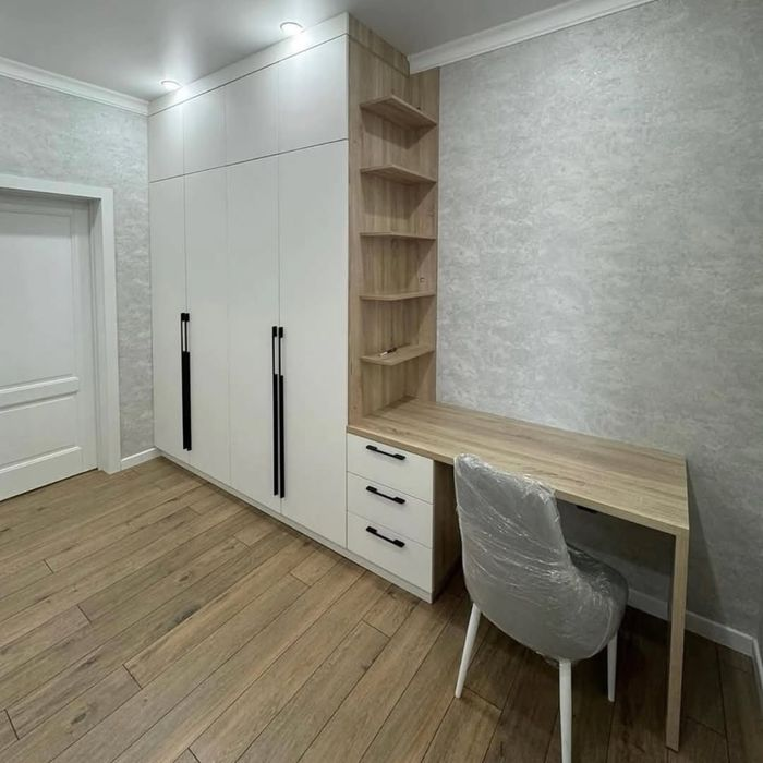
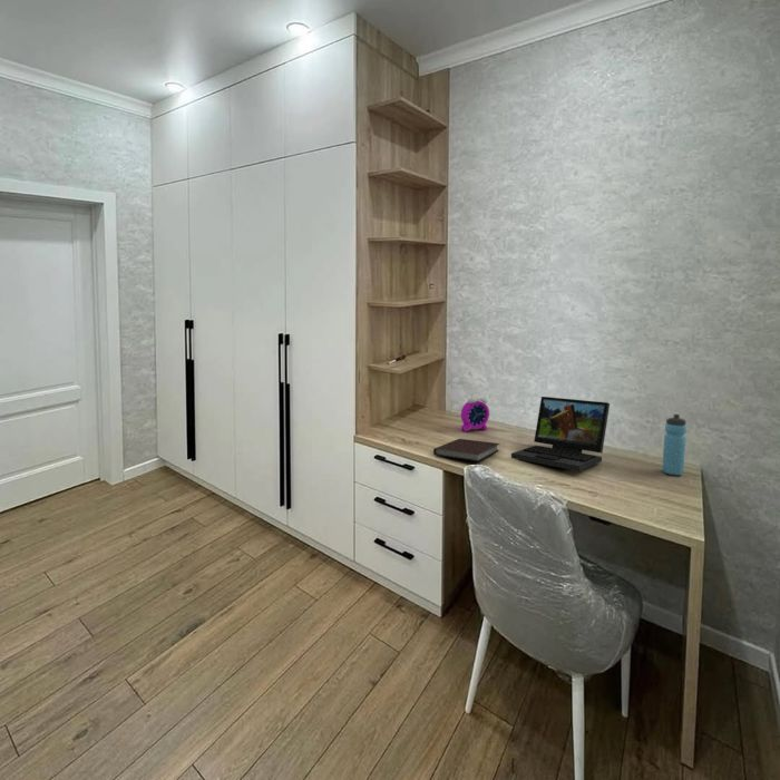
+ notebook (467, 449)
+ alarm clock (475, 410)
+ laptop (559, 429)
+ water bottle (674, 443)
